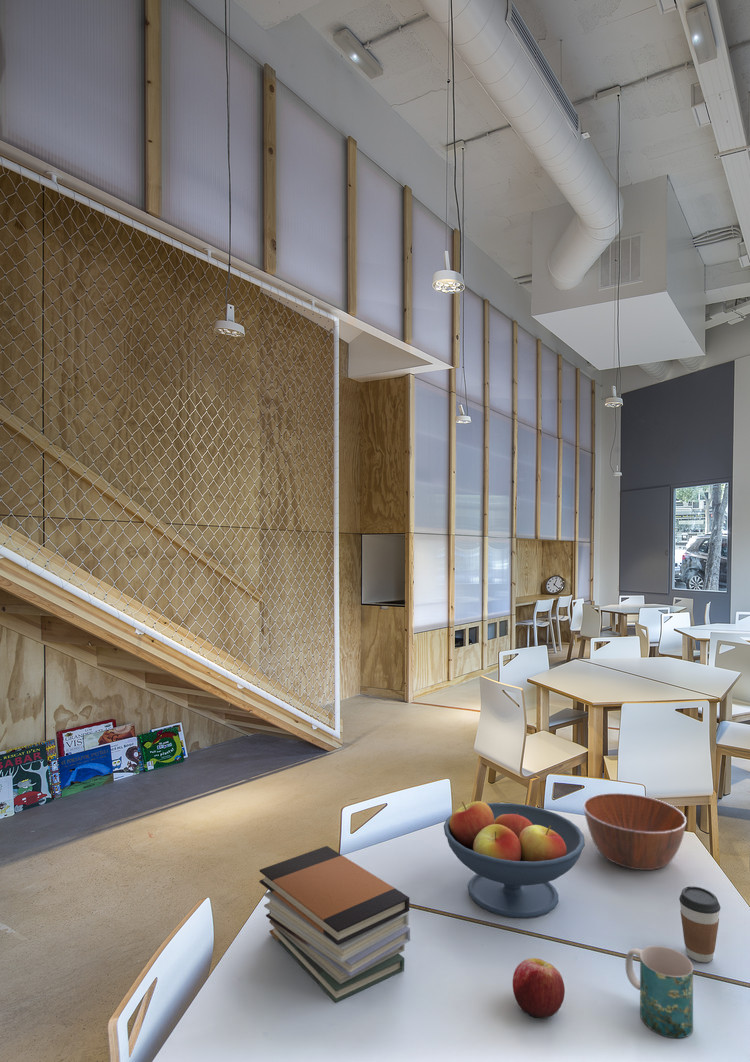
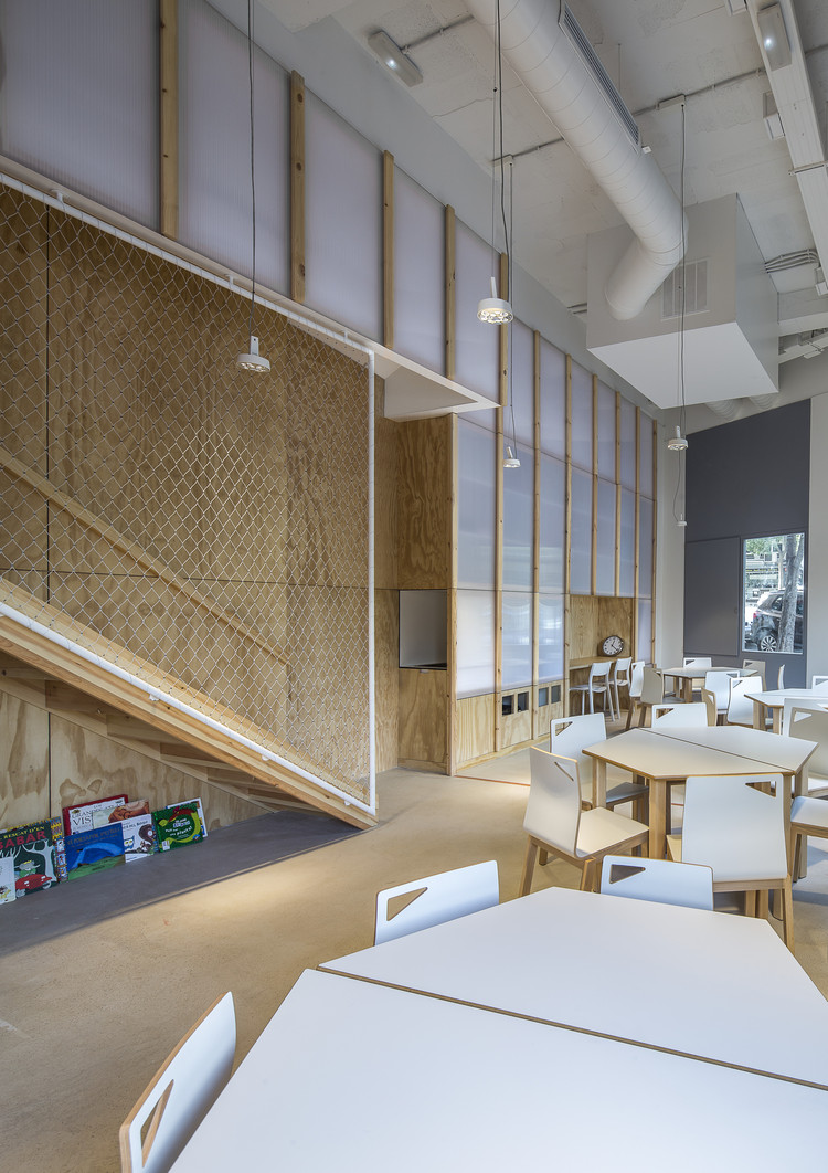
- mug (656, 983)
- book stack (333, 917)
- coffee cup (699, 925)
- apple (538, 985)
- fruit bowl (512, 850)
- bowl (633, 833)
